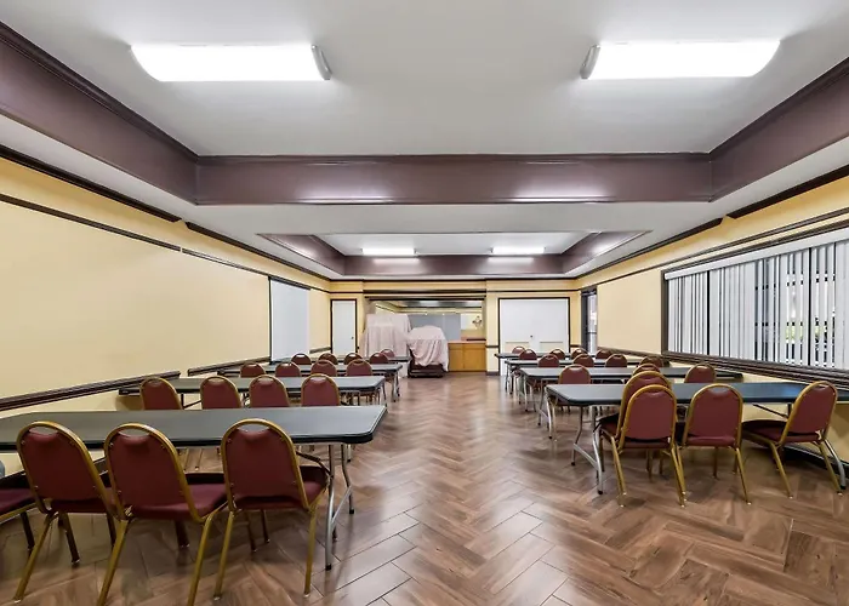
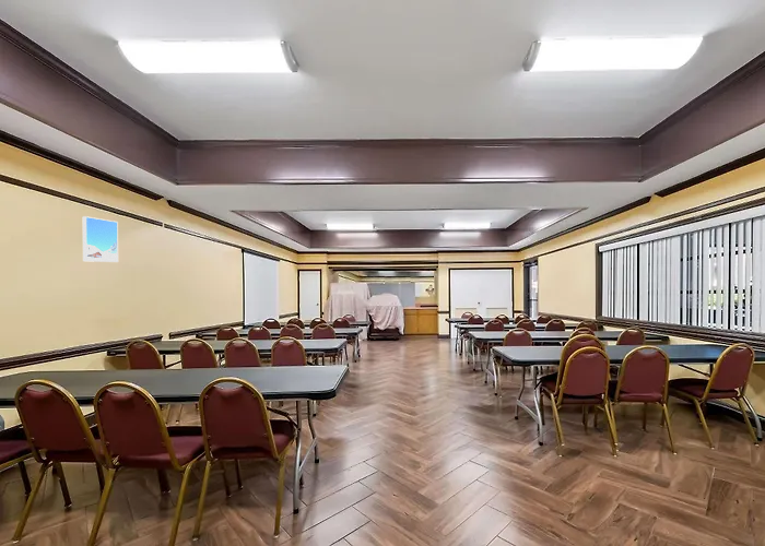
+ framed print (101, 240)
